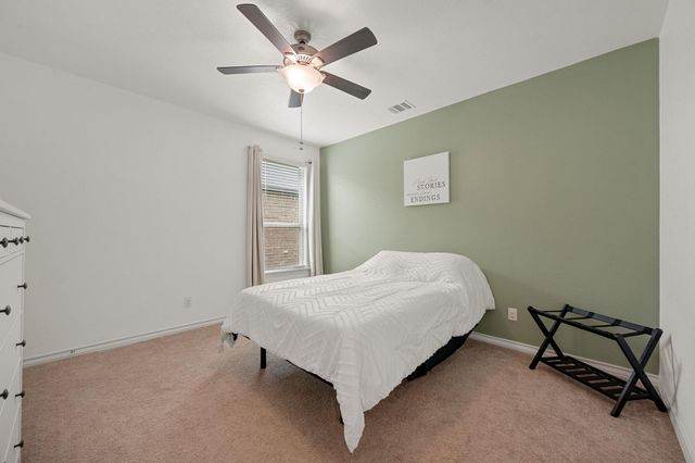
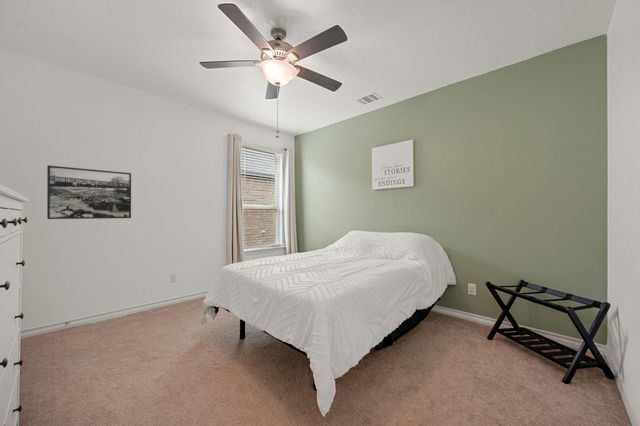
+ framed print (92, 194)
